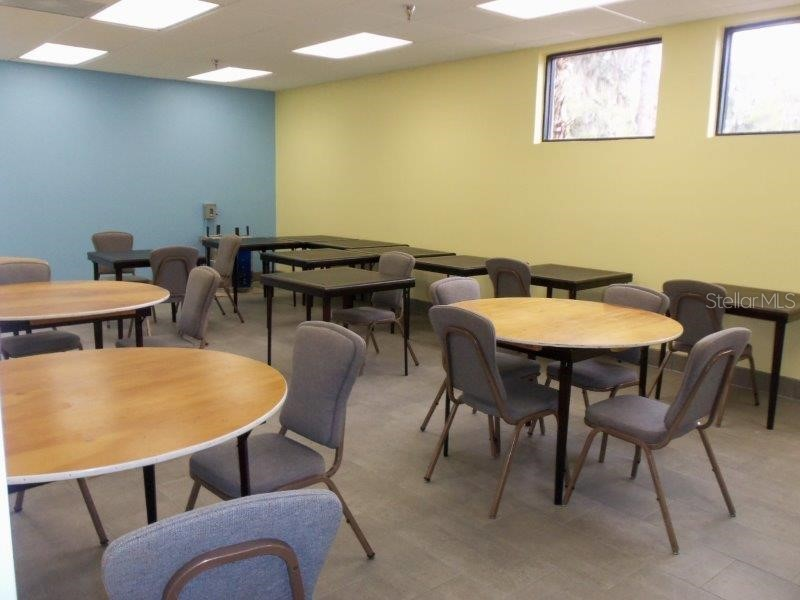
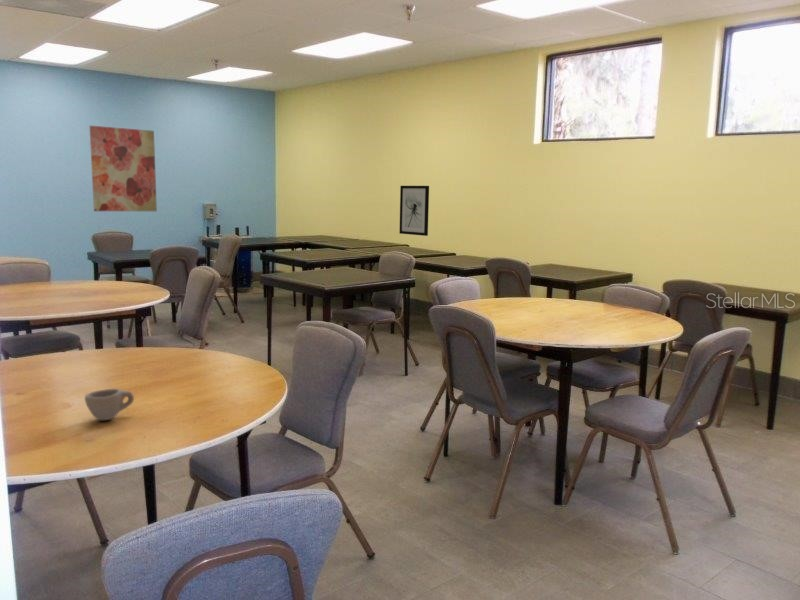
+ cup (109, 404)
+ wall art (124, 170)
+ wall art (413, 210)
